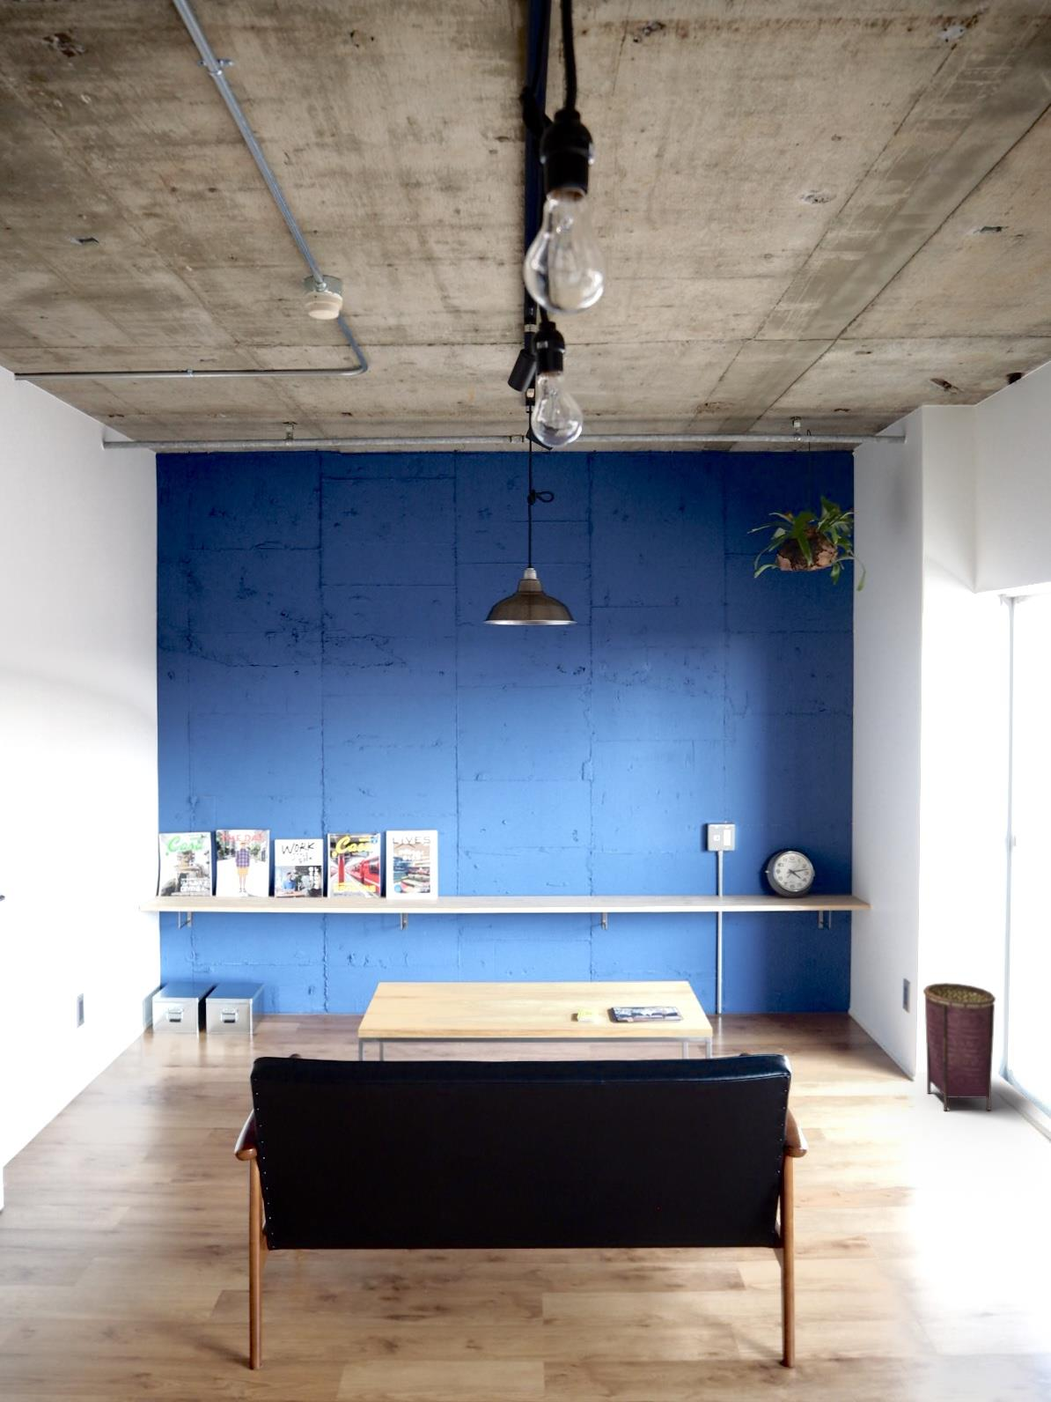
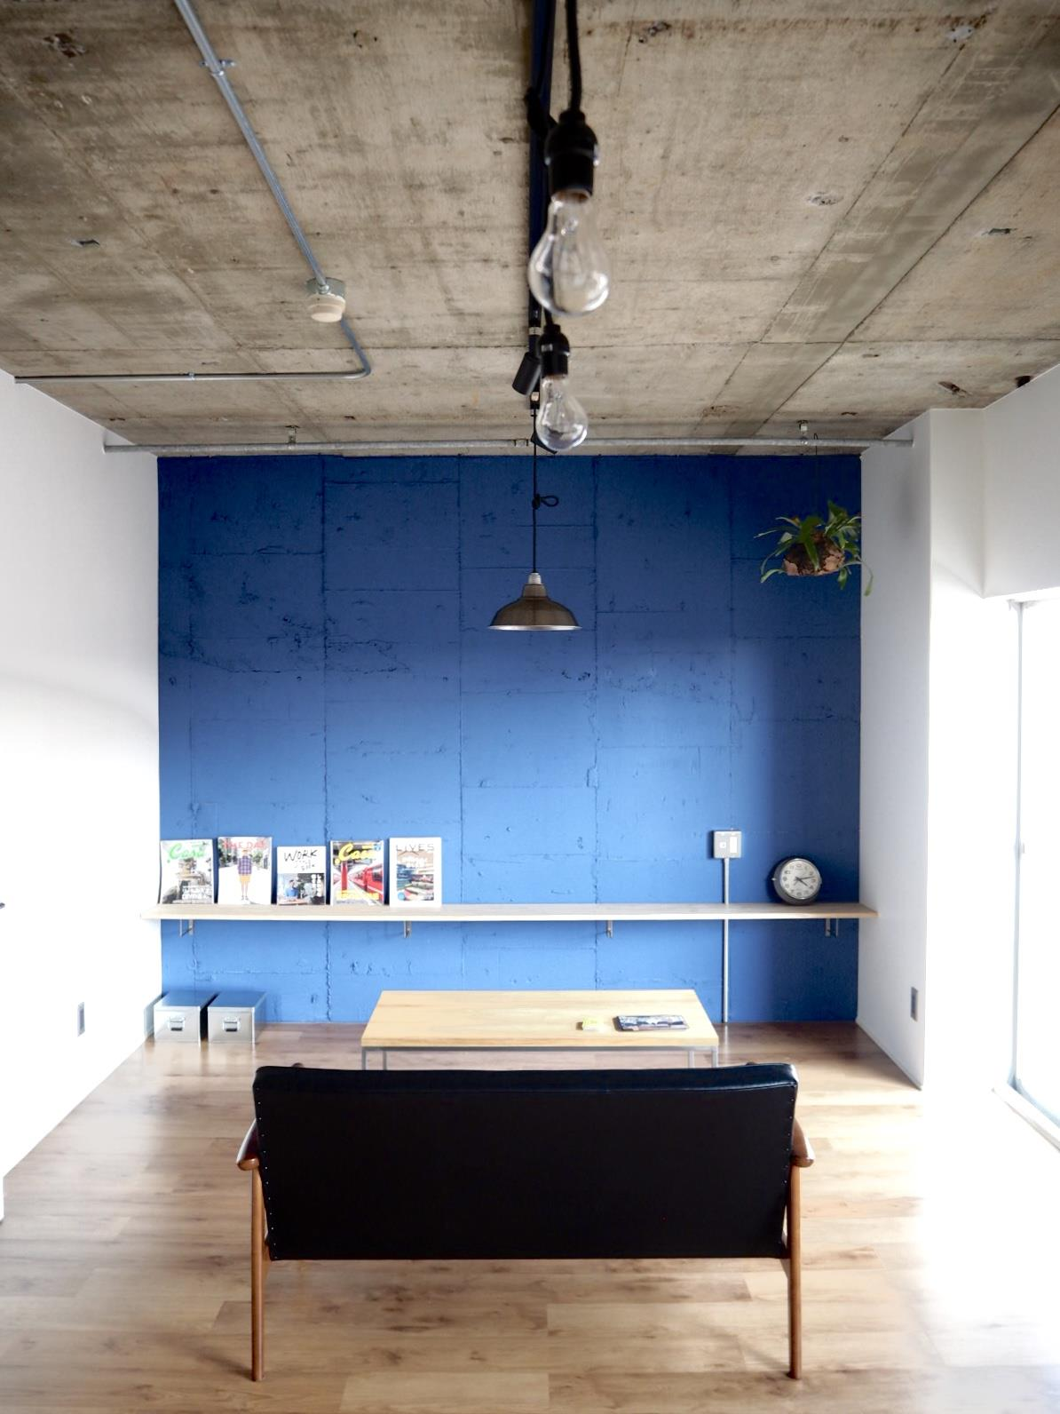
- woven basket (958, 1047)
